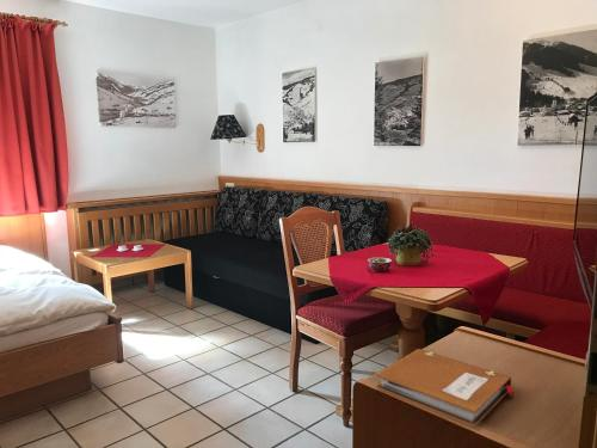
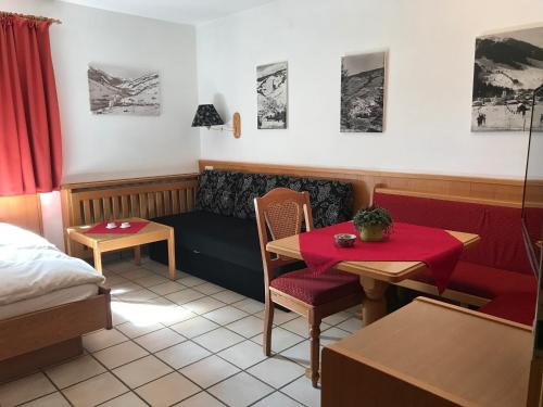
- notebook (445, 382)
